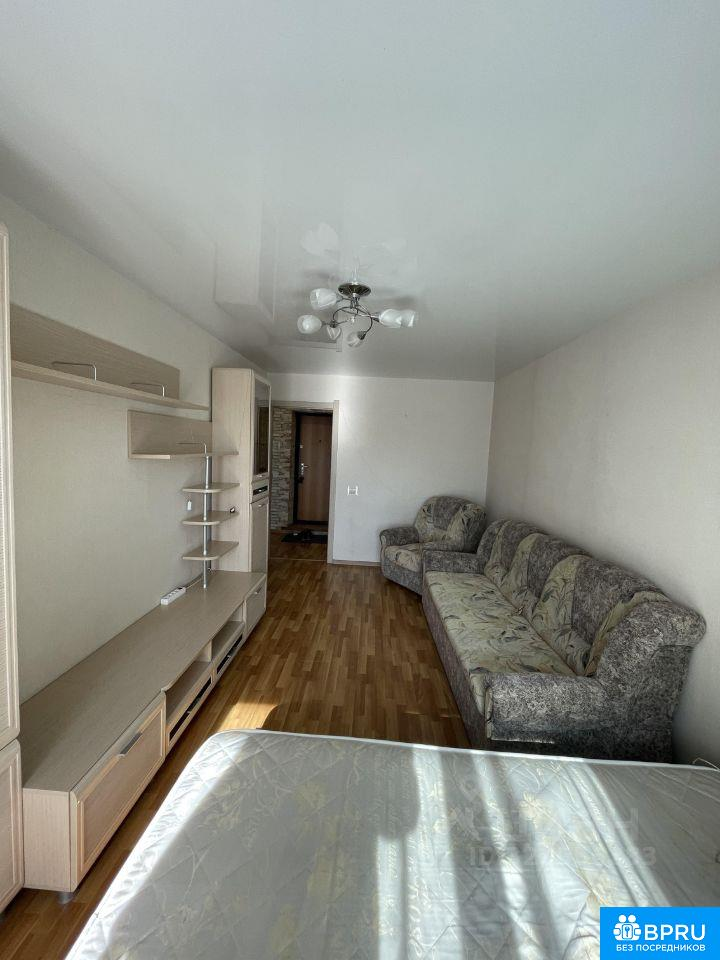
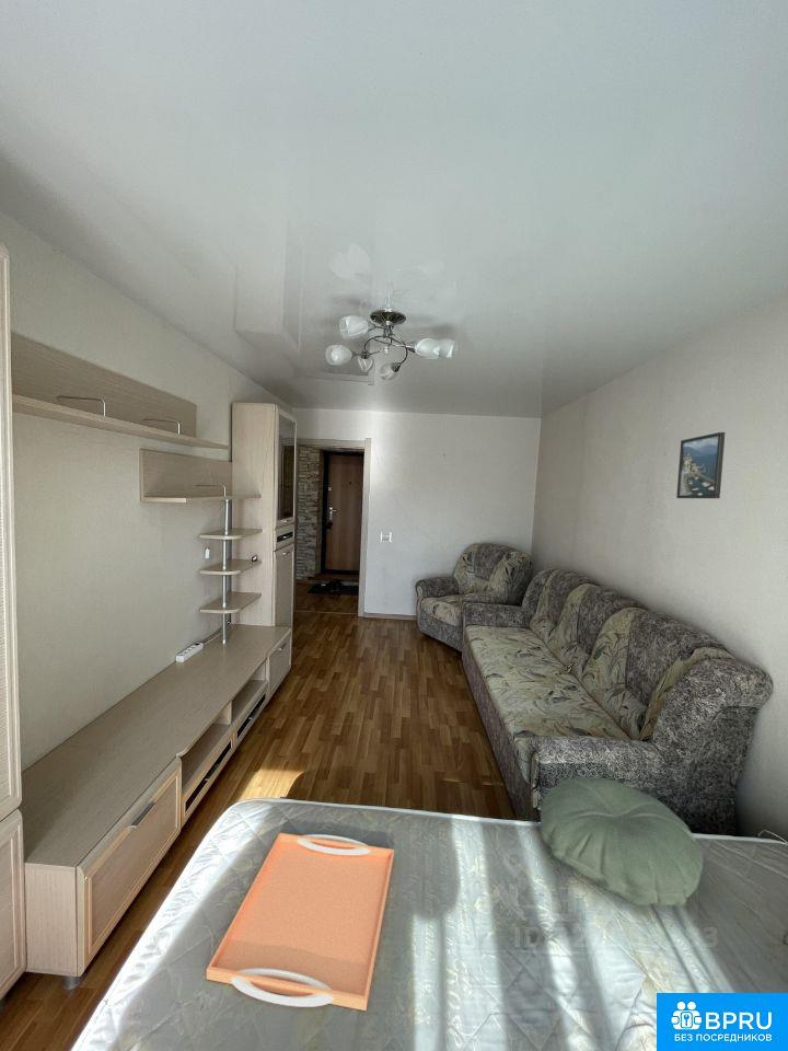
+ pillow (615, 829)
+ serving tray (314, 903)
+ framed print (698, 467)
